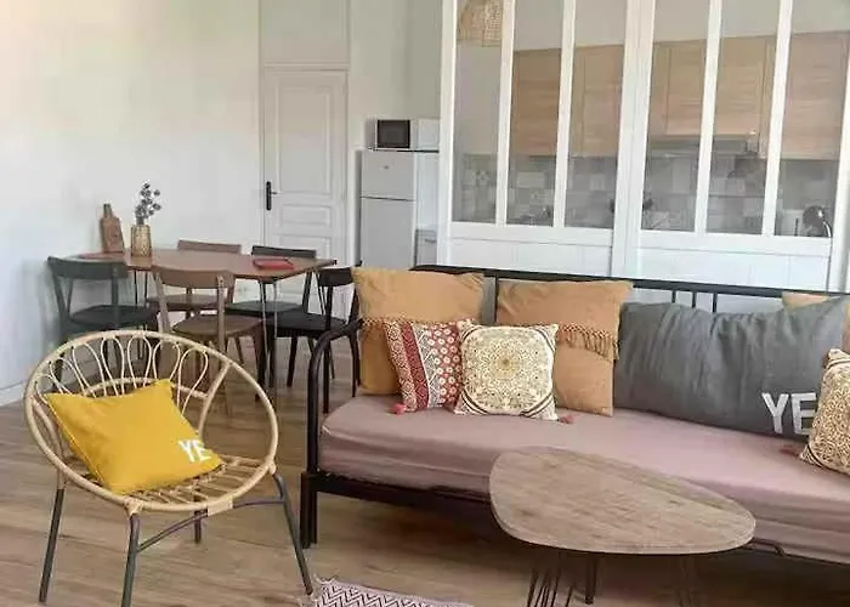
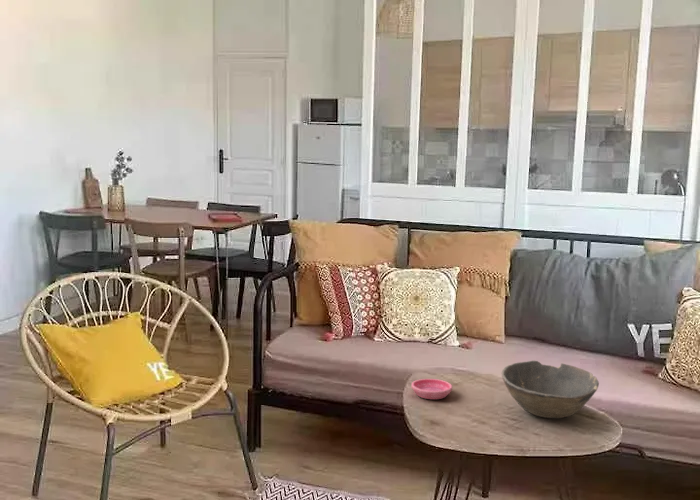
+ saucer (431, 389)
+ bowl (548, 393)
